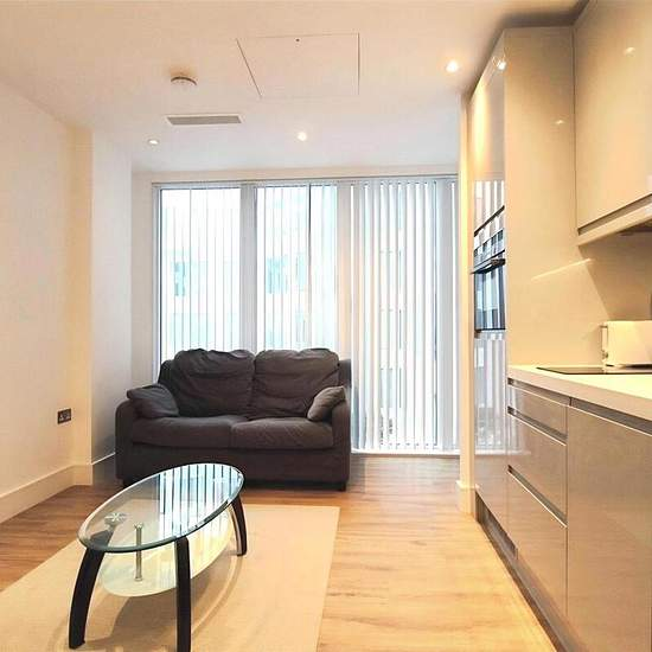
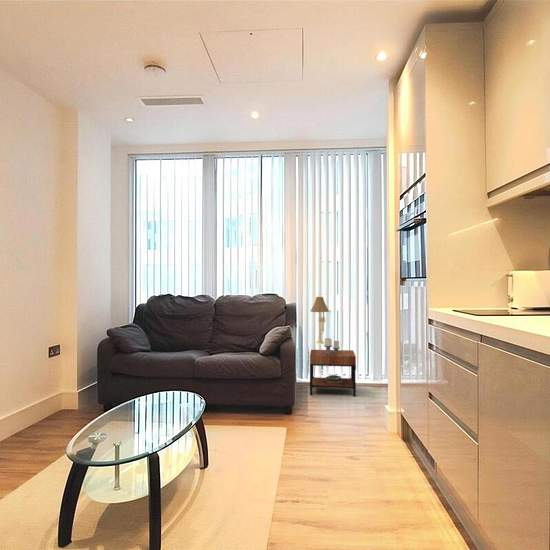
+ side table (332, 364)
+ table lamp (319, 328)
